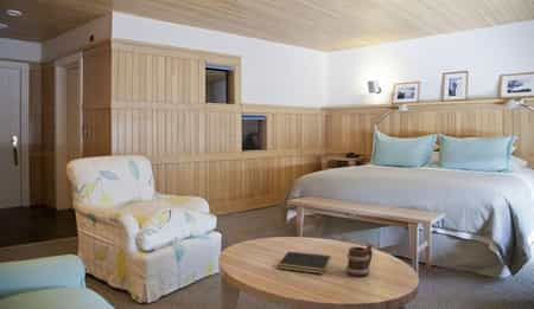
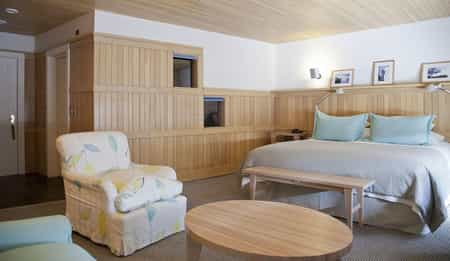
- notepad (304, 262)
- mug (360, 258)
